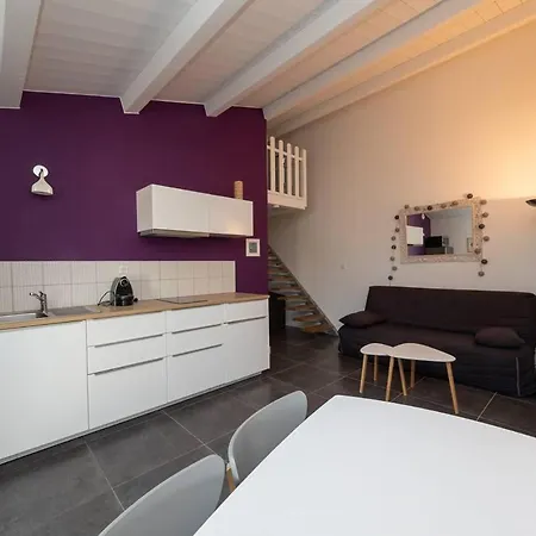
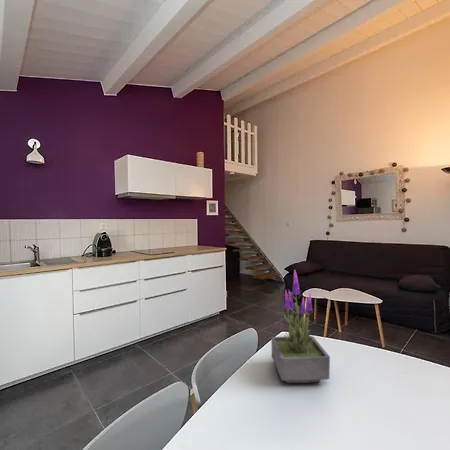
+ potted plant (298, 321)
